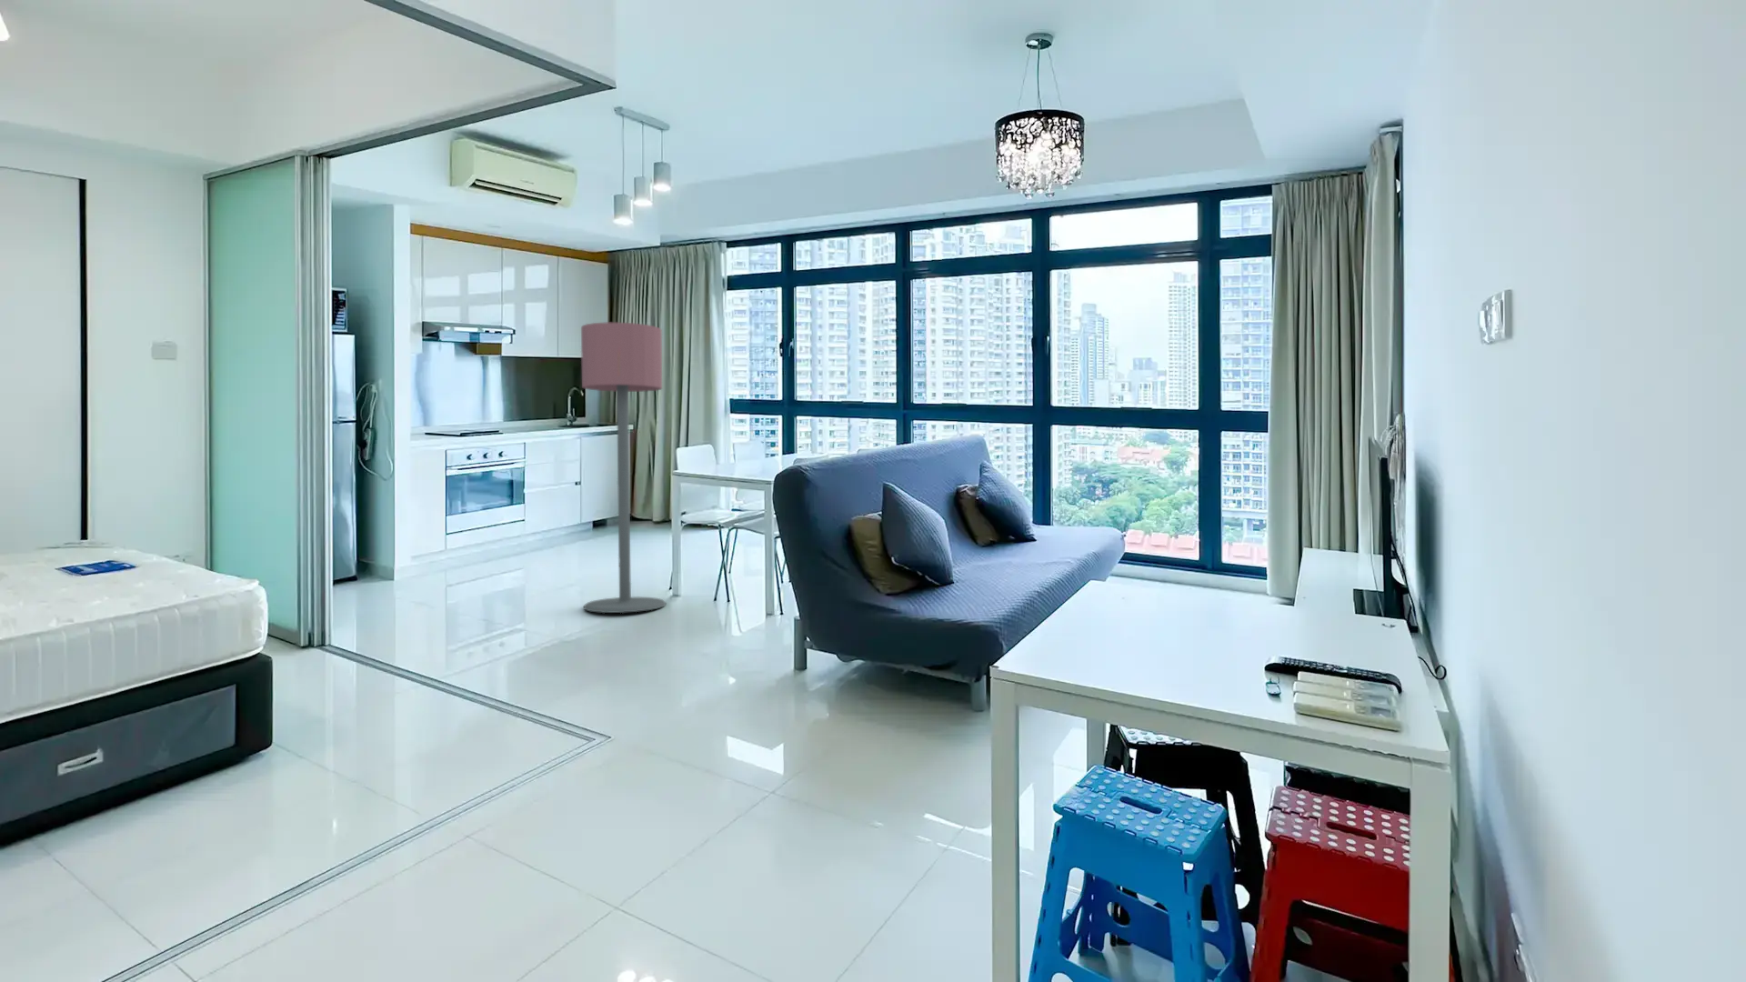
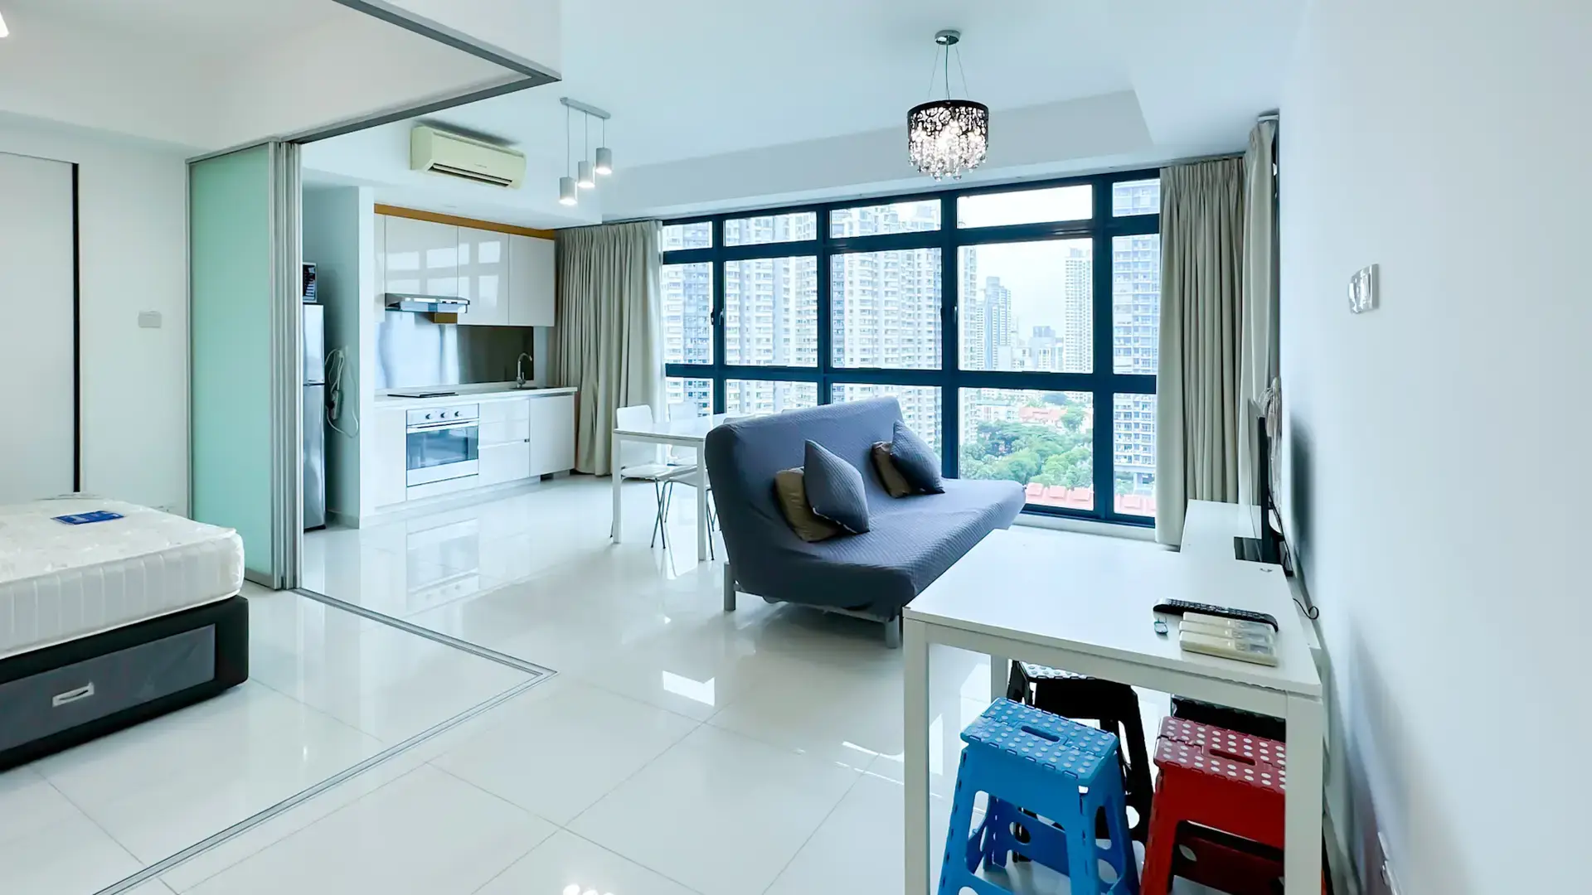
- floor lamp (622, 468)
